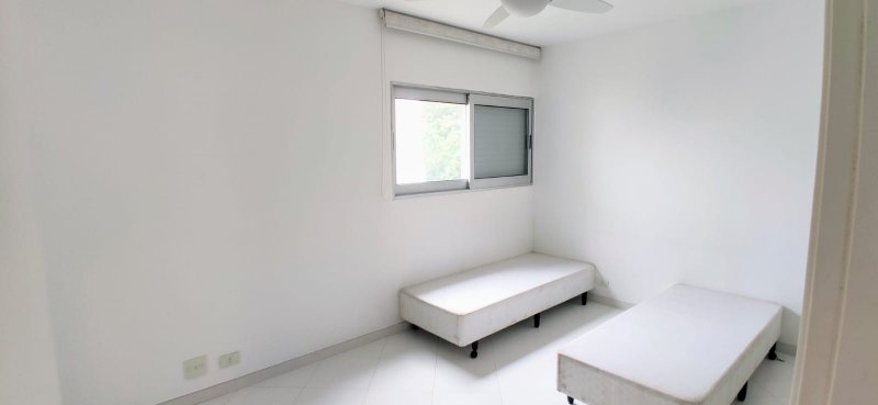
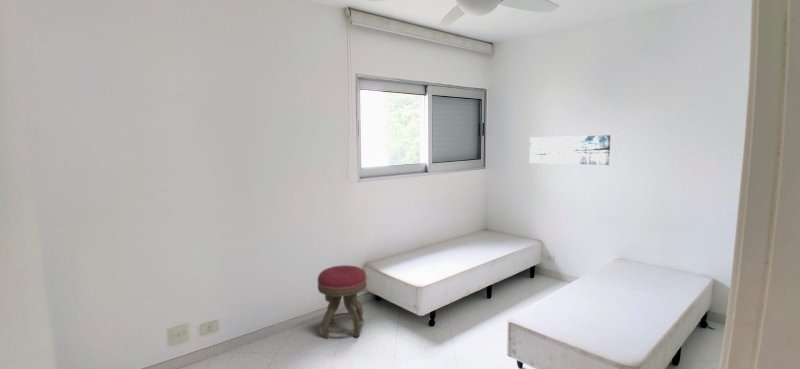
+ stool (343, 299)
+ wall art (566, 150)
